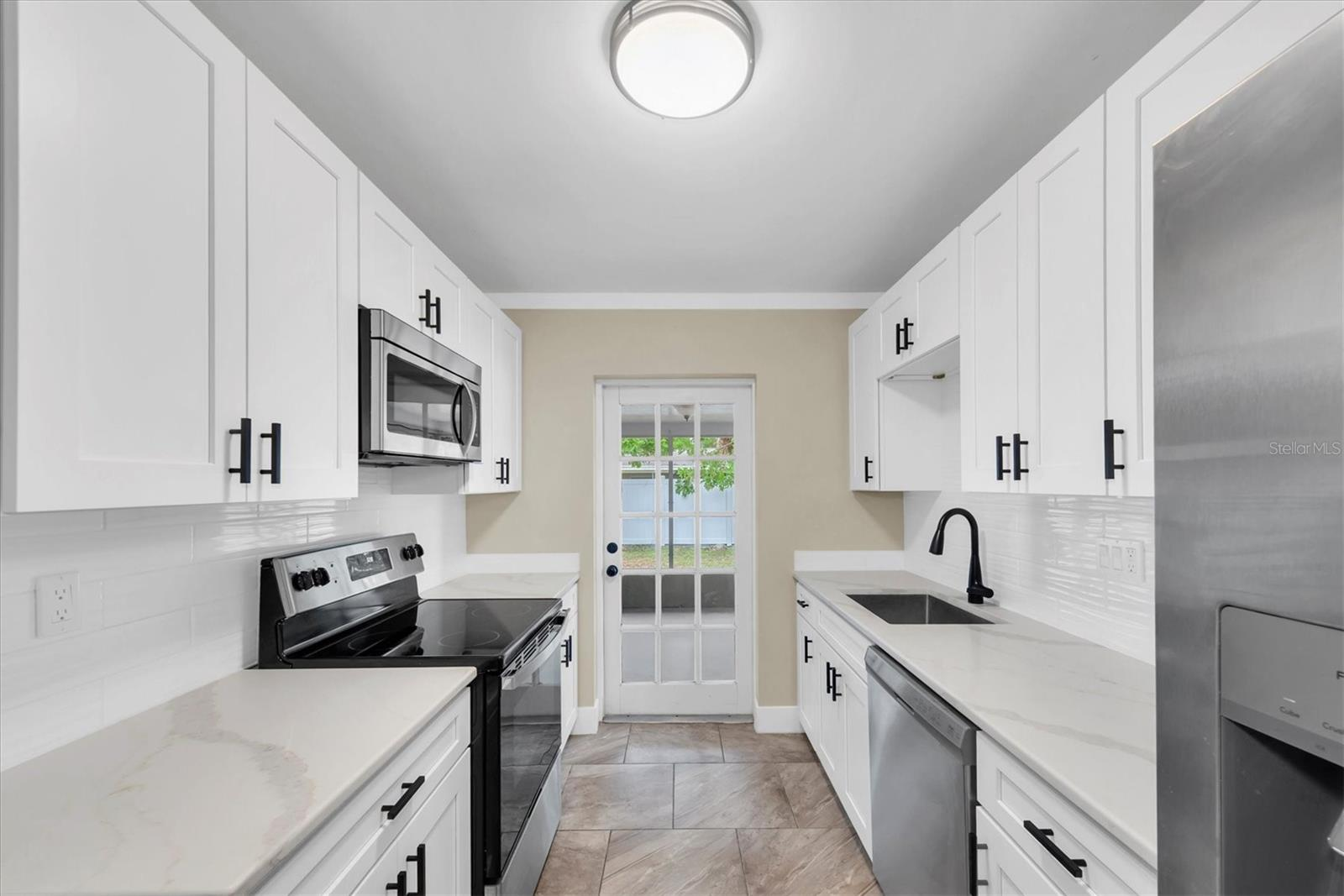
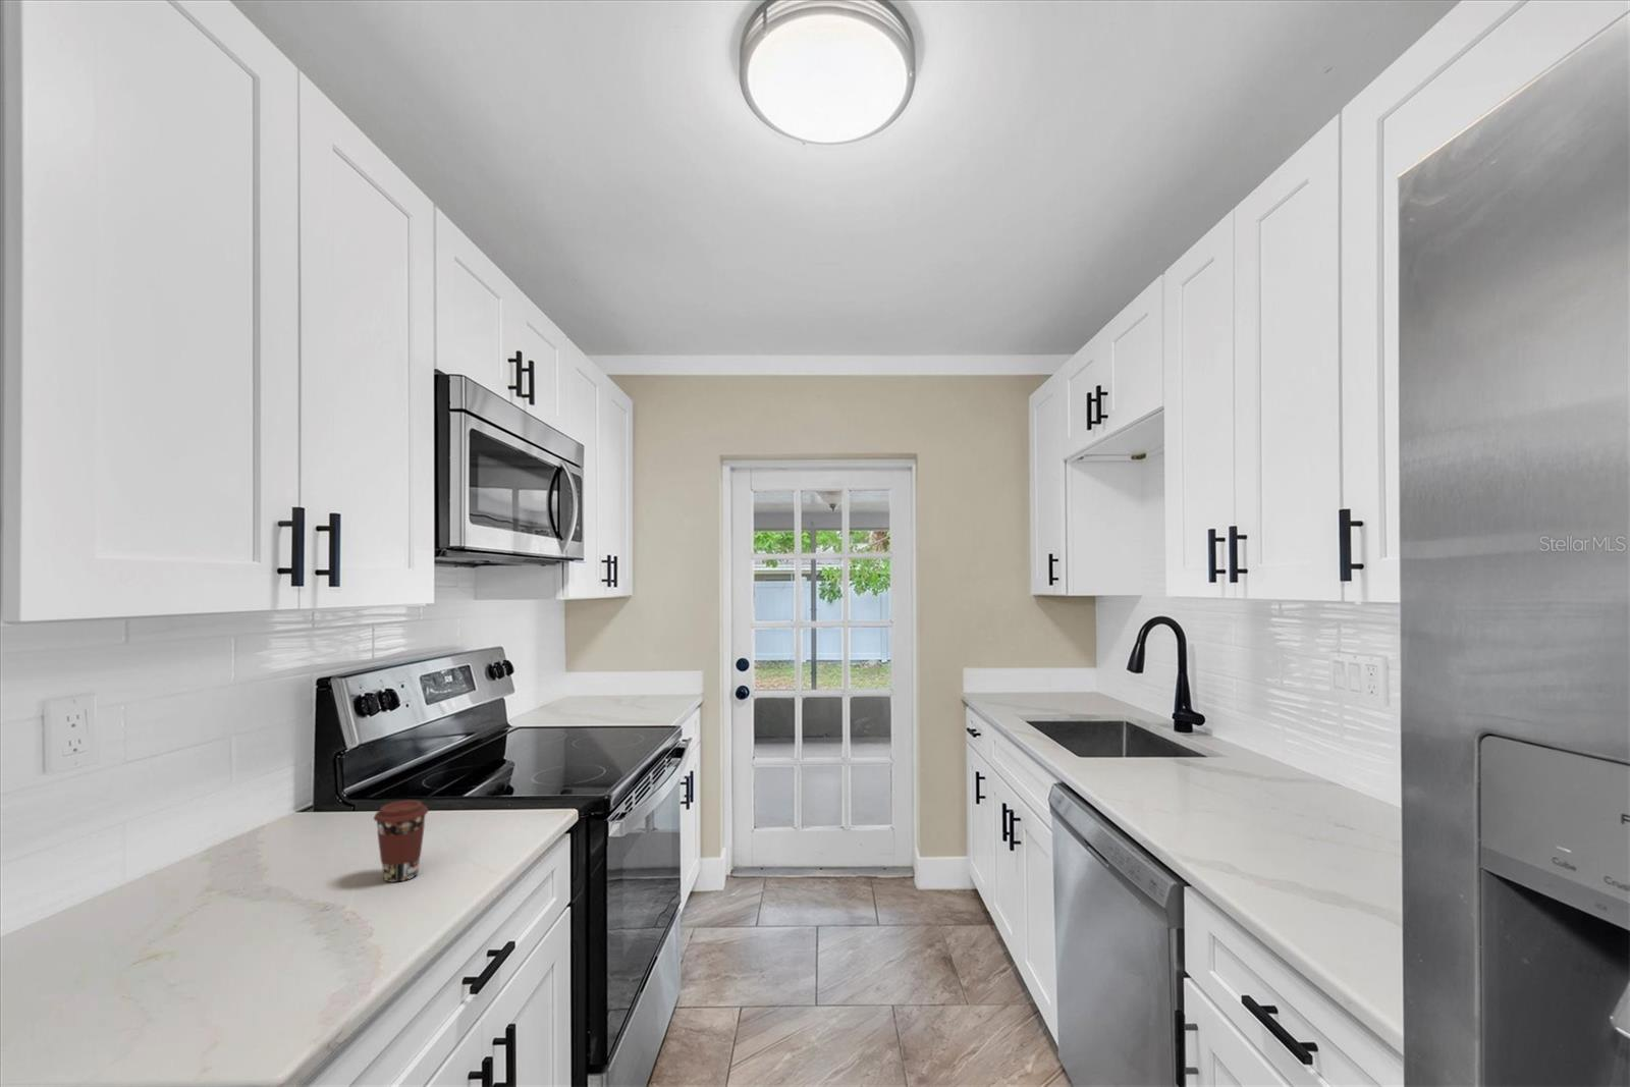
+ coffee cup (400, 841)
